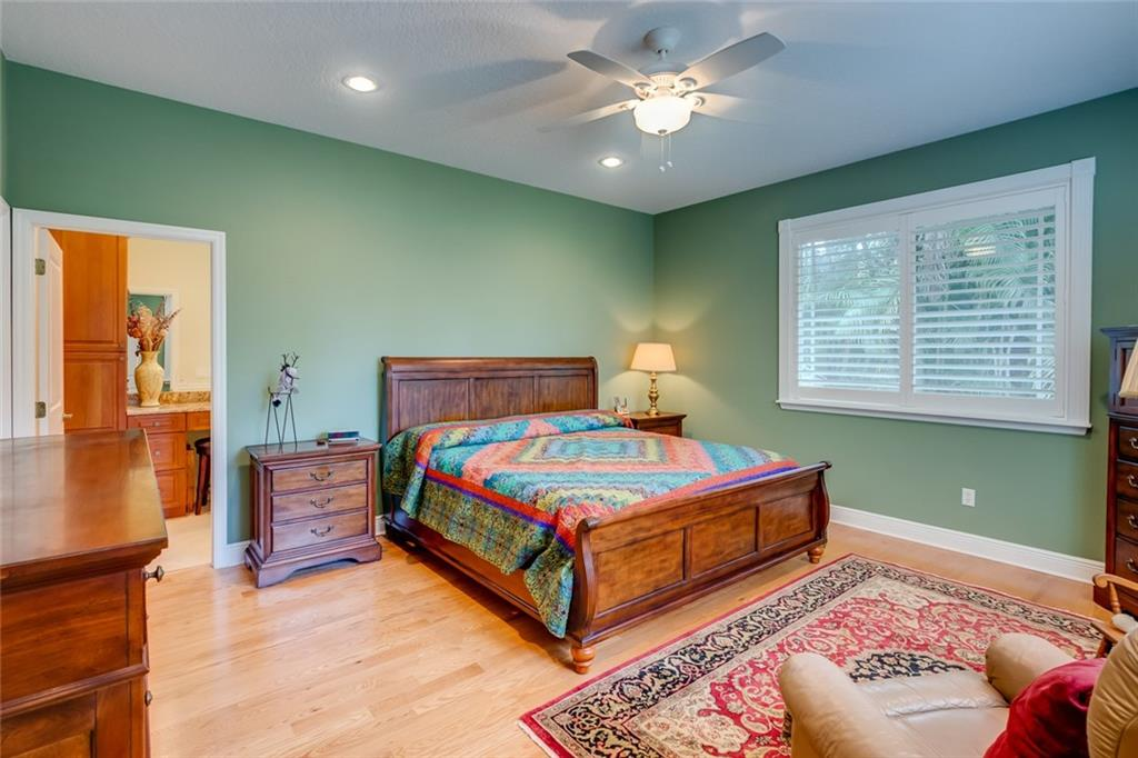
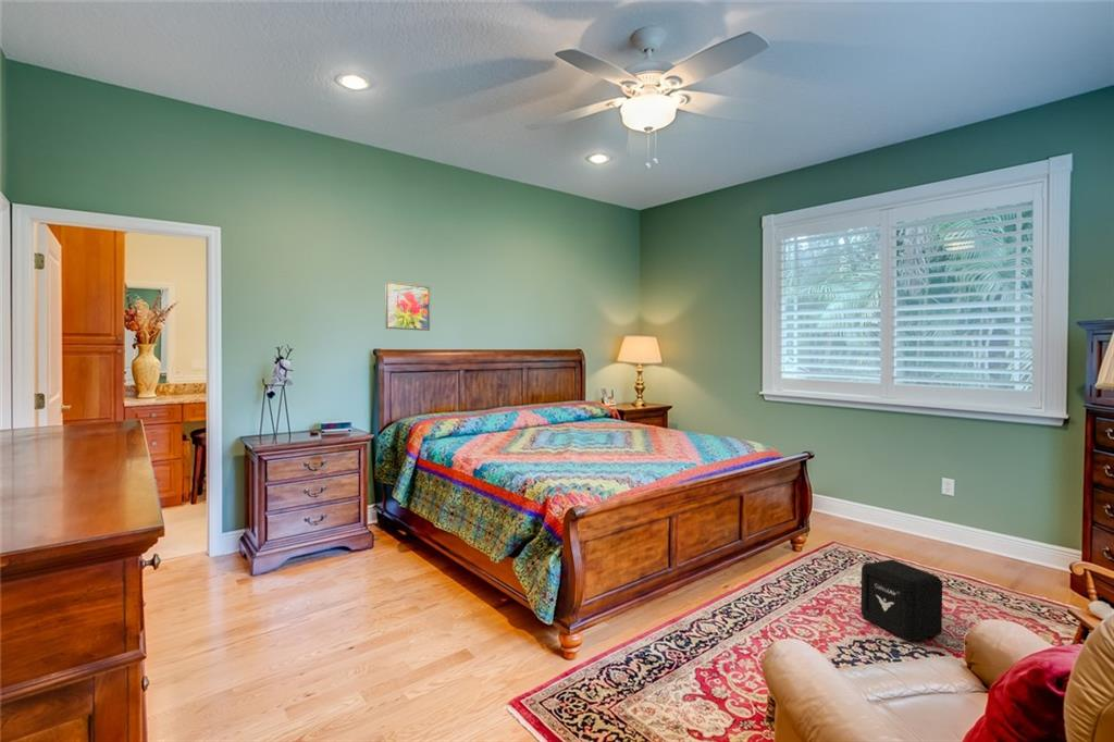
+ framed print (408, 306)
+ air purifier (898, 598)
